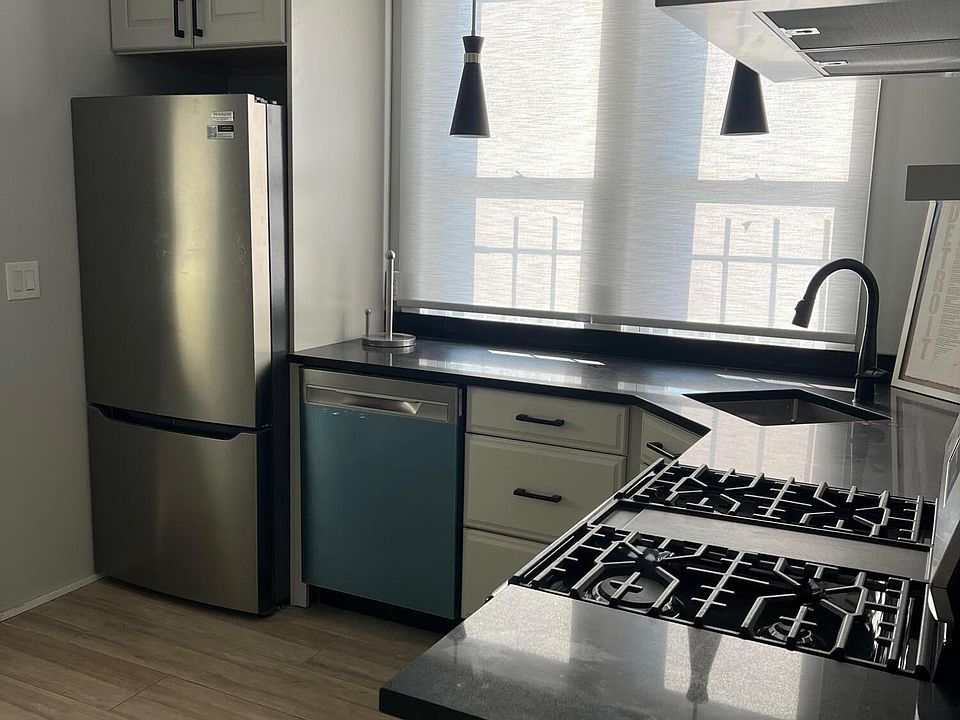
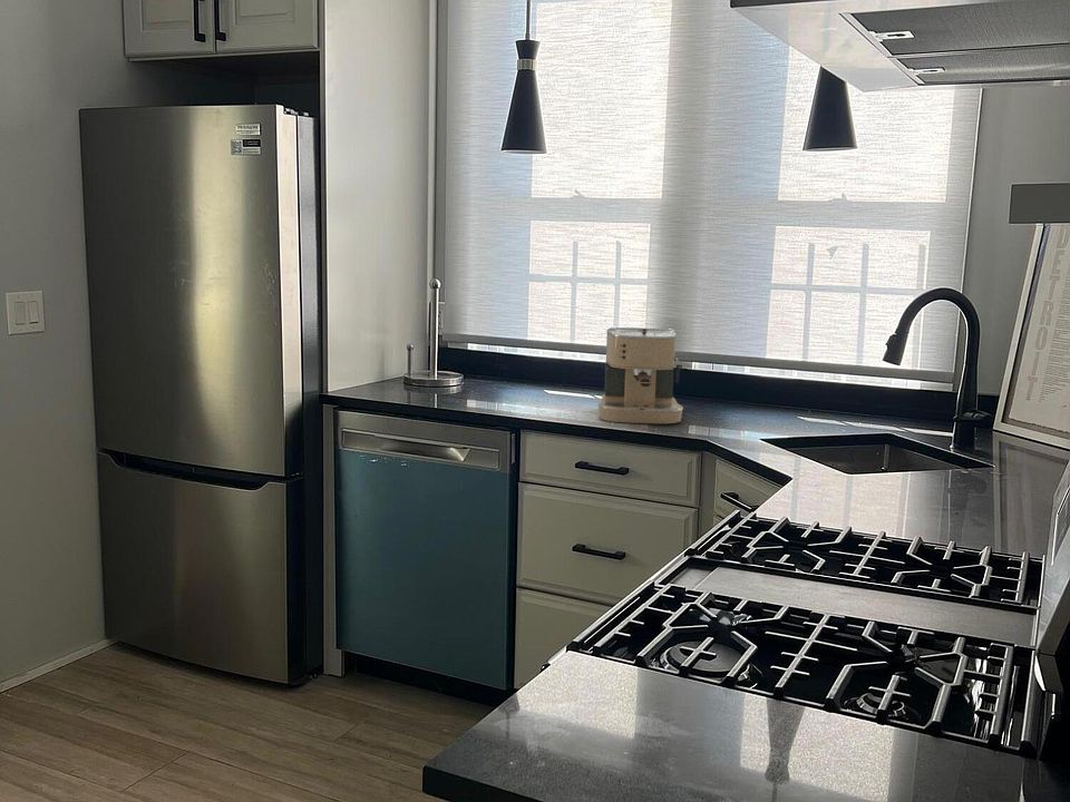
+ coffee maker (641, 372)
